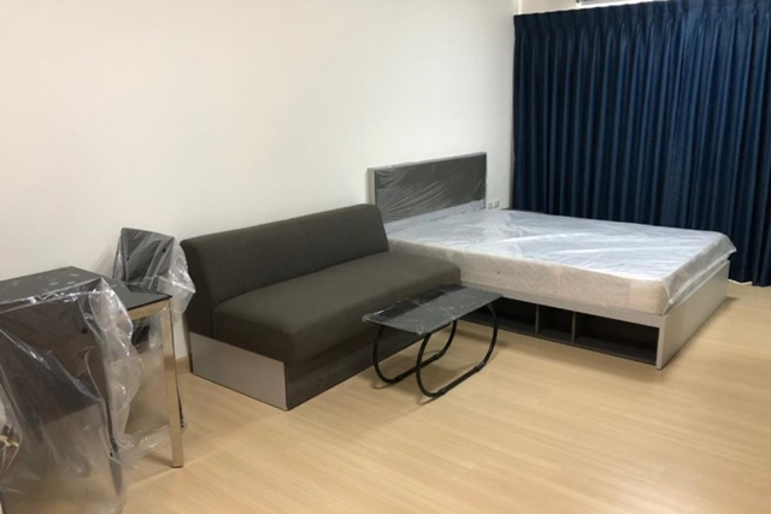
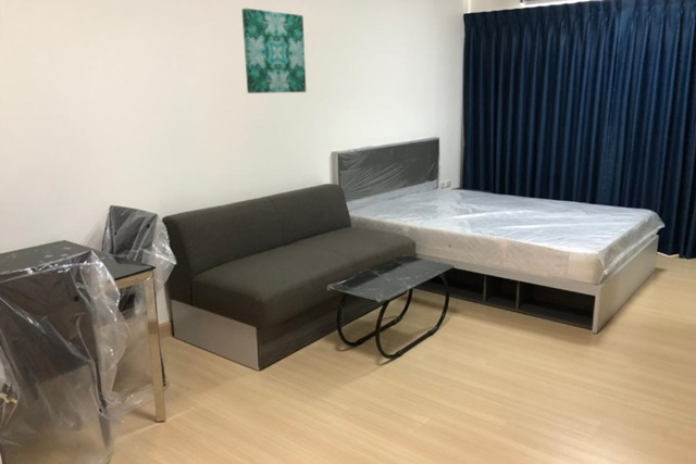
+ wall art (275, 52)
